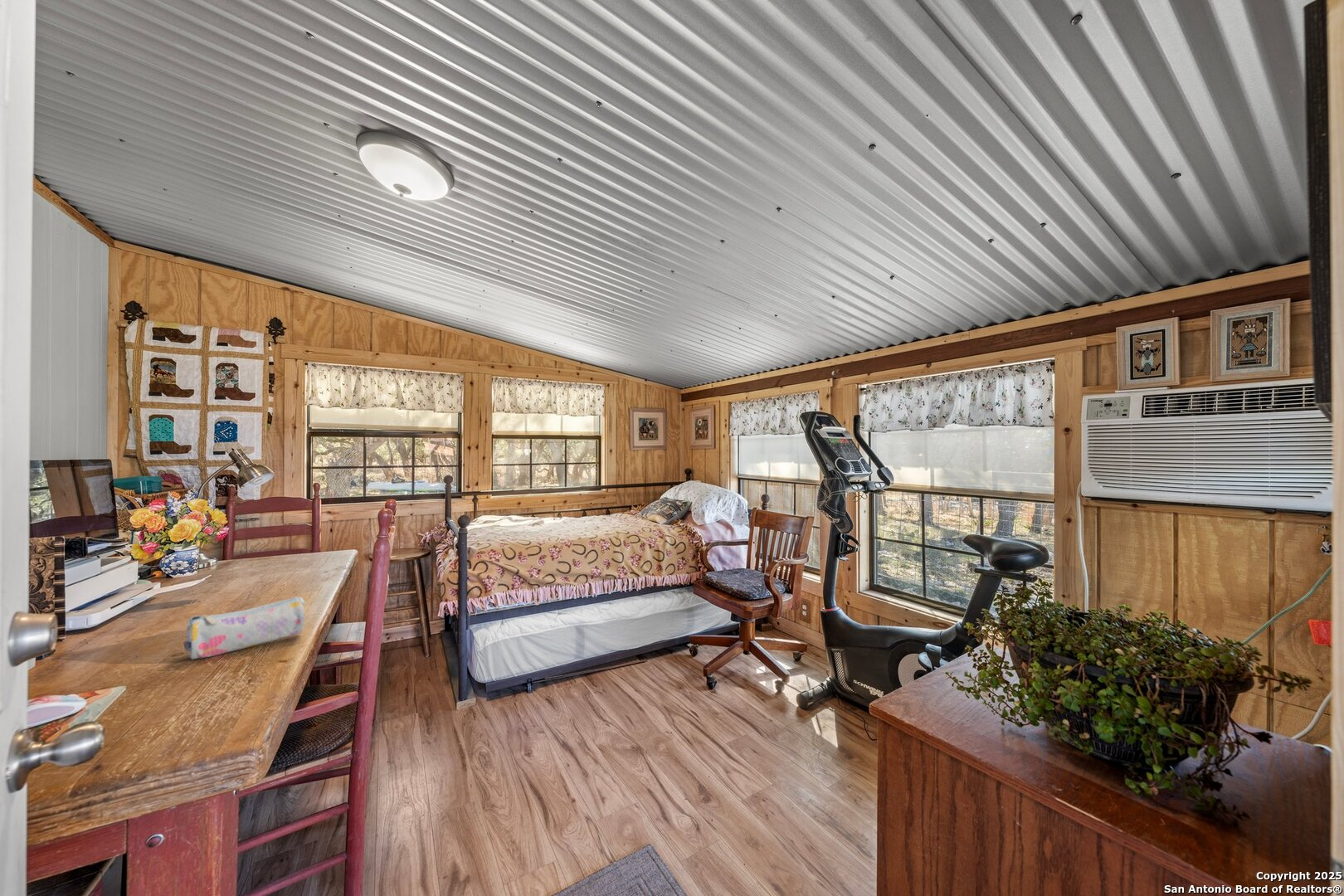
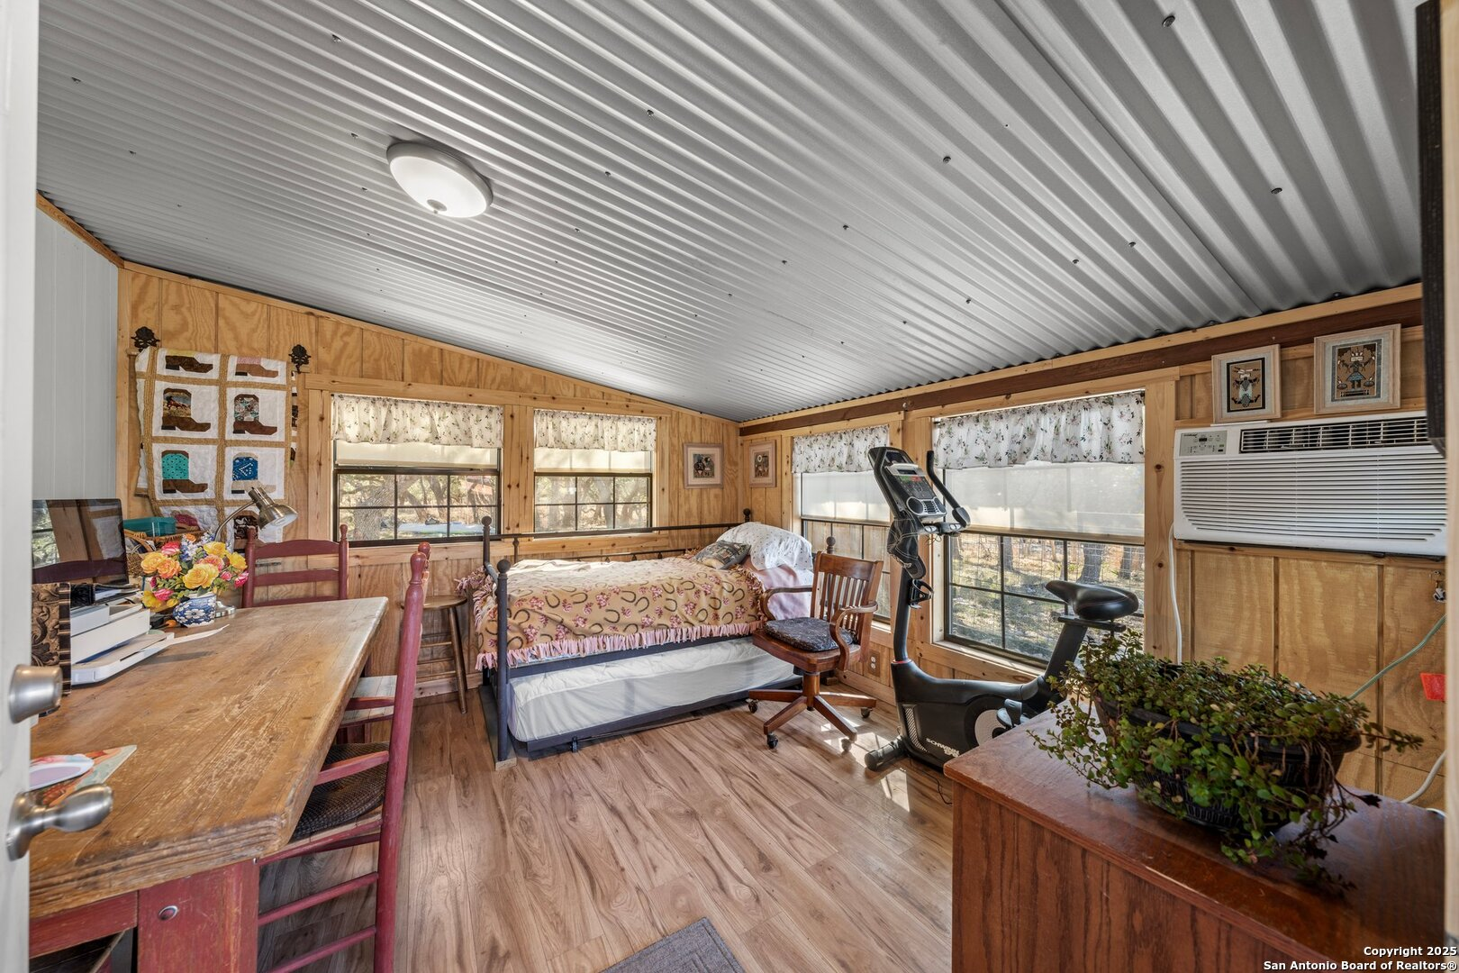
- pencil case (248, 625)
